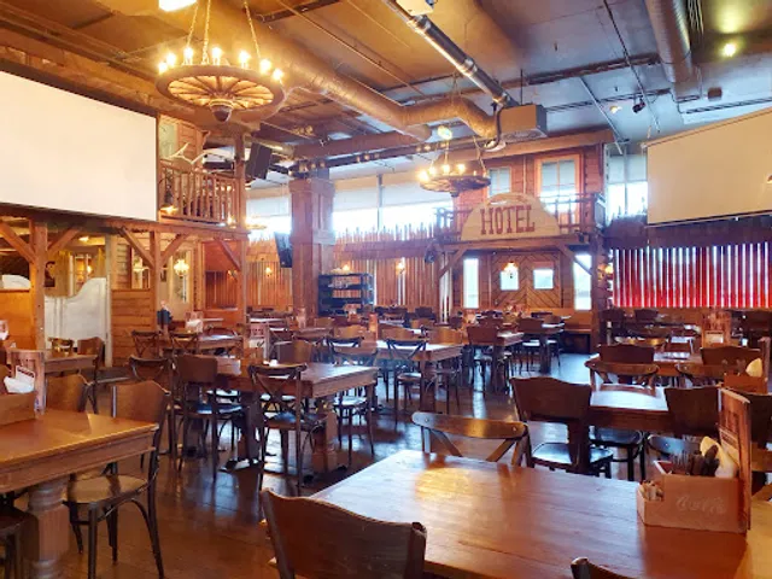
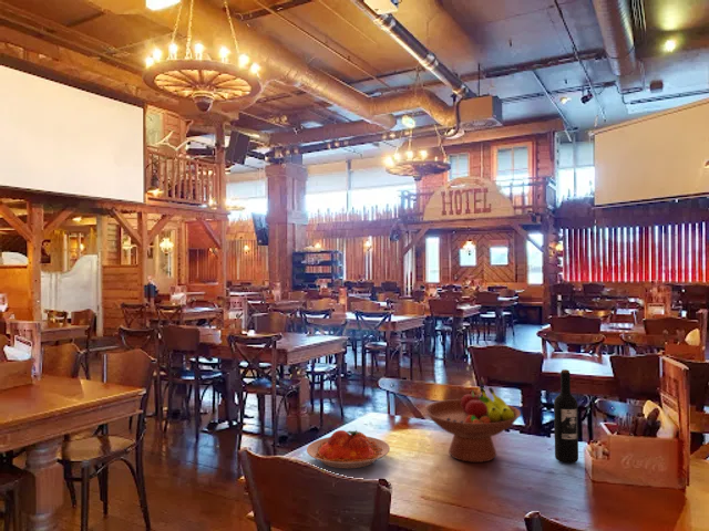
+ fruit bowl (472, 424)
+ plate (348, 442)
+ wine bottle (565, 415)
